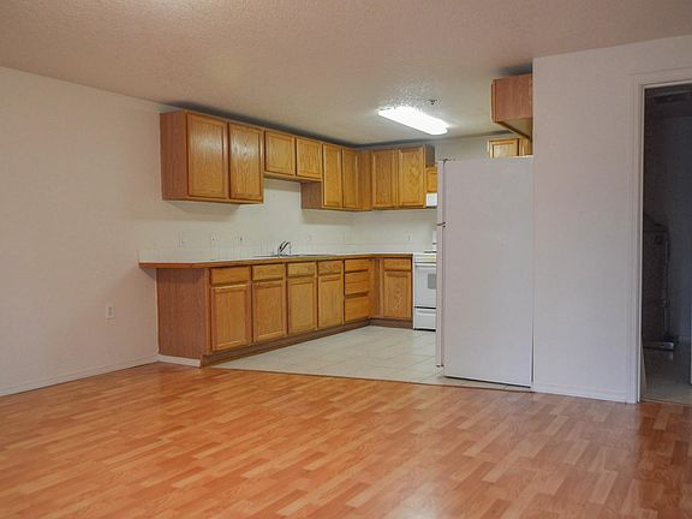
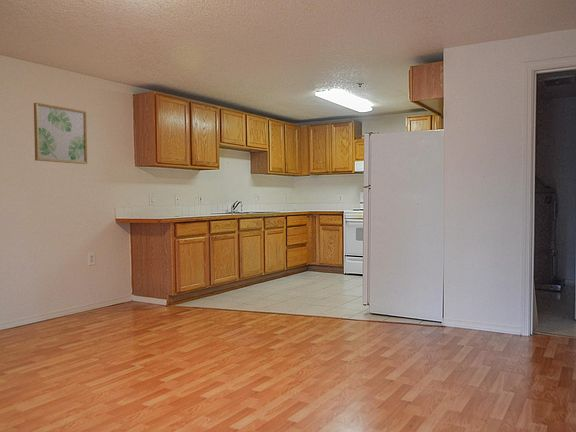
+ wall art (61, 134)
